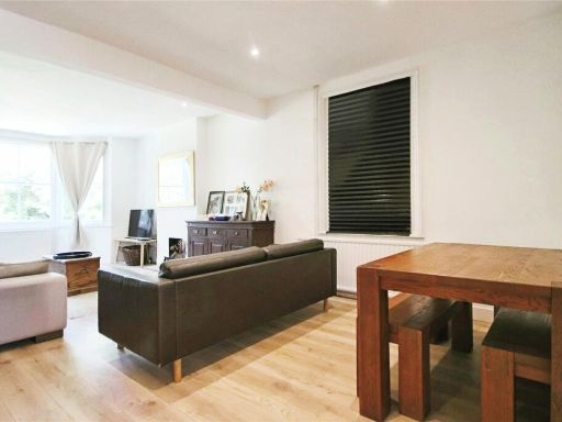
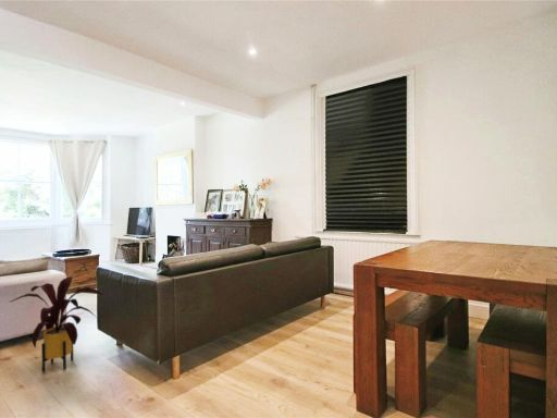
+ house plant (53, 323)
